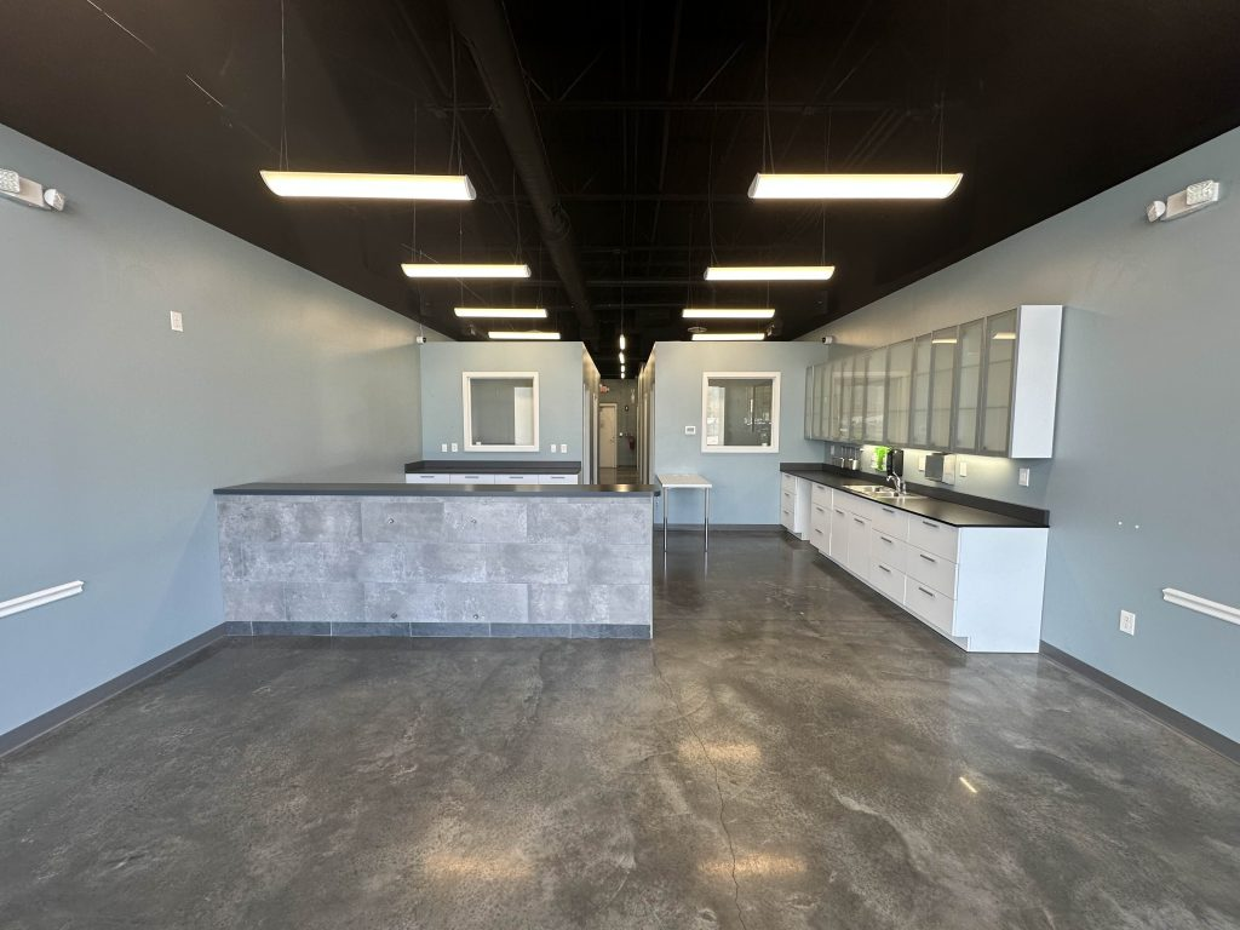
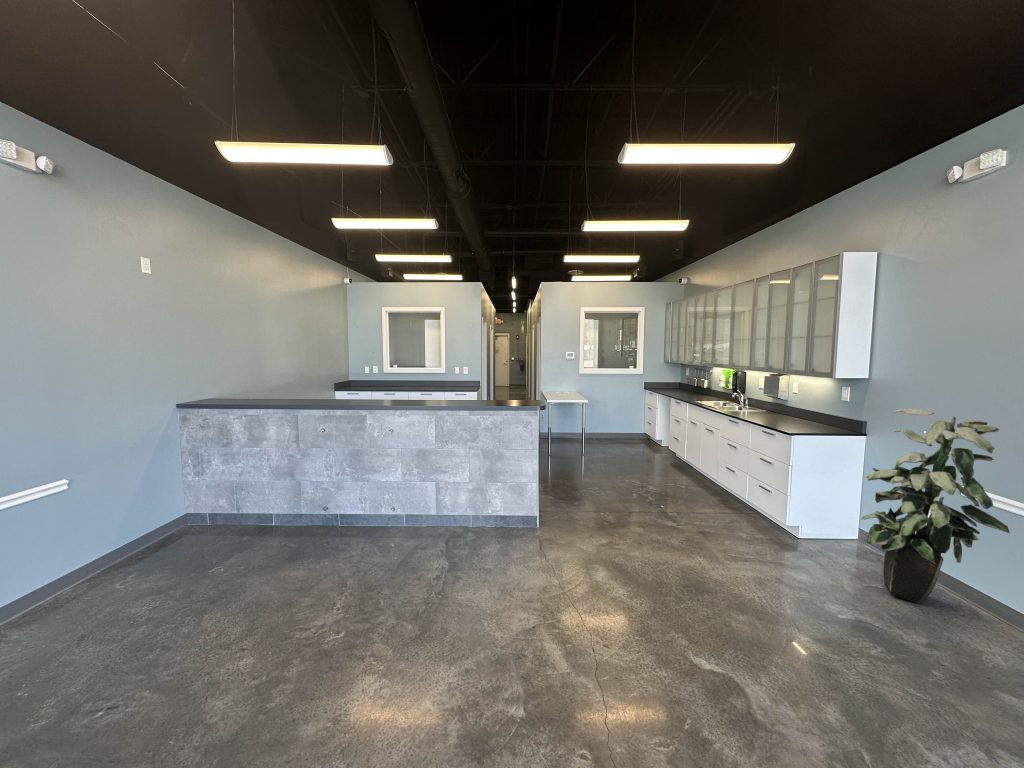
+ indoor plant (921, 504)
